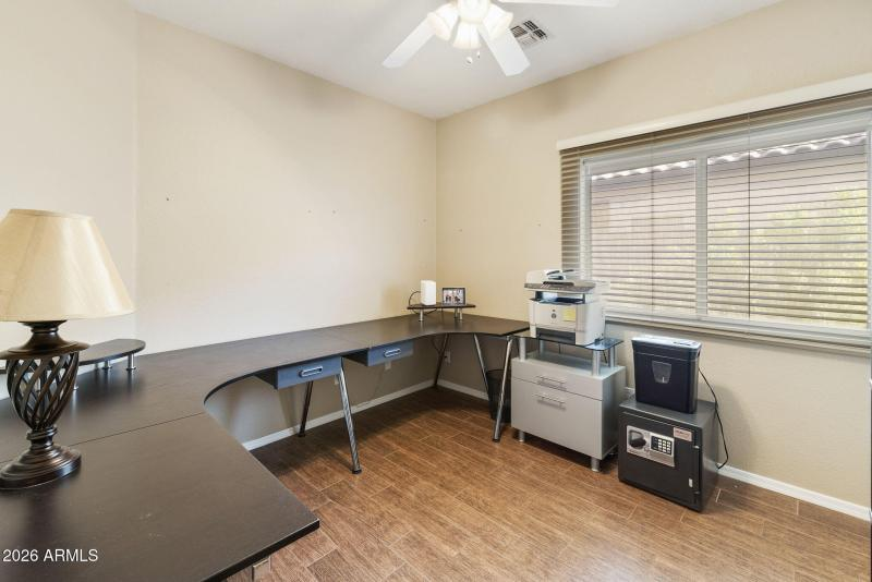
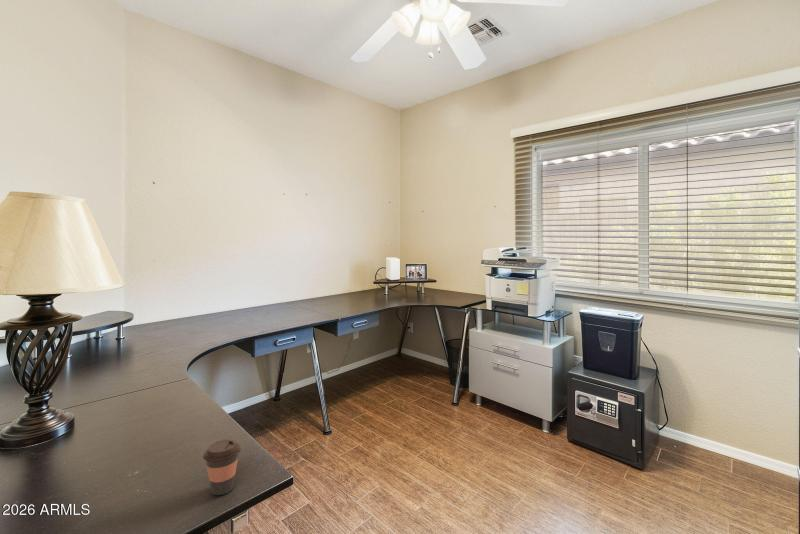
+ coffee cup (222, 467)
